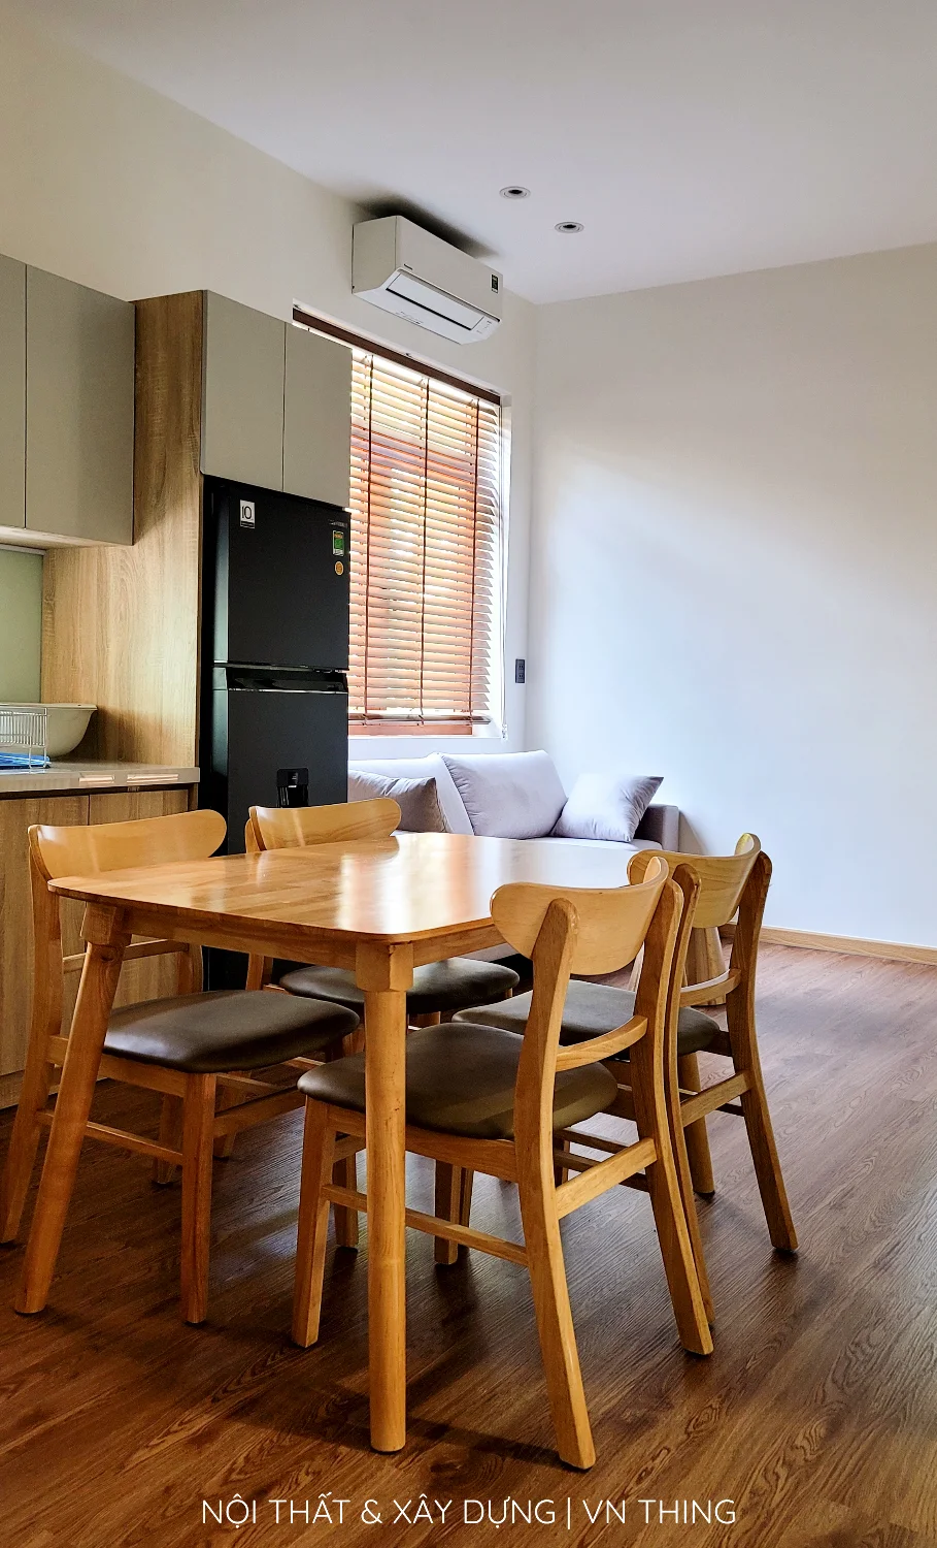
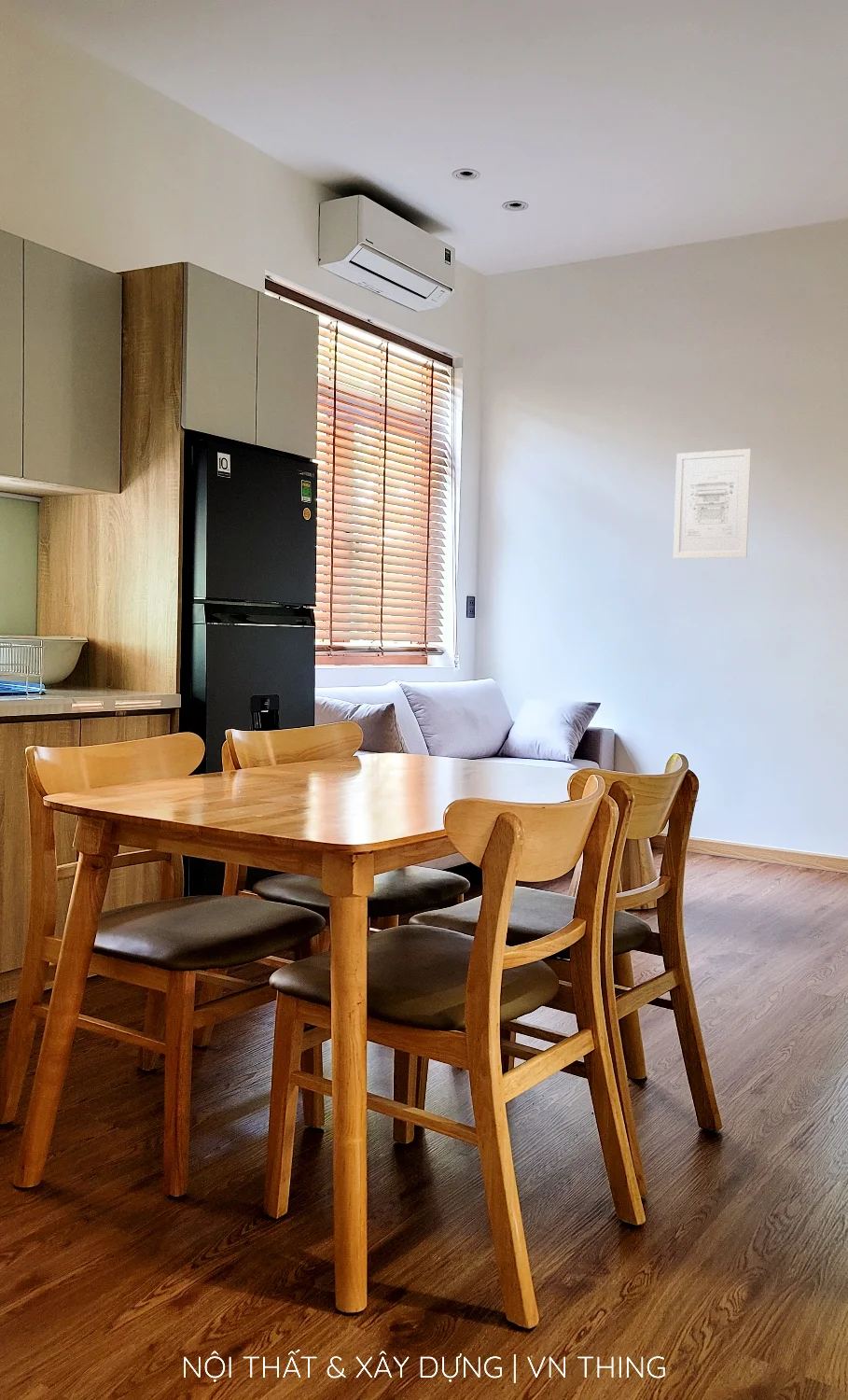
+ wall art (711, 504)
